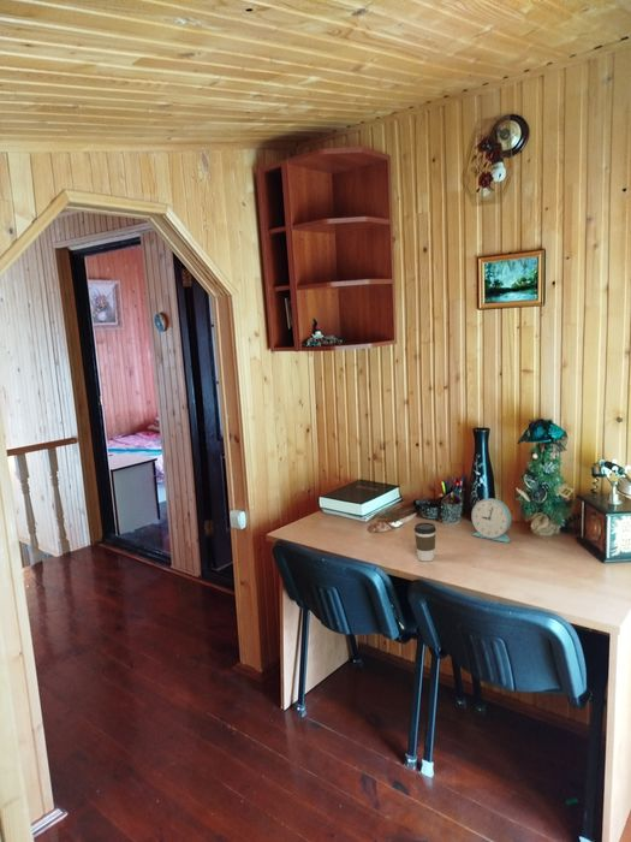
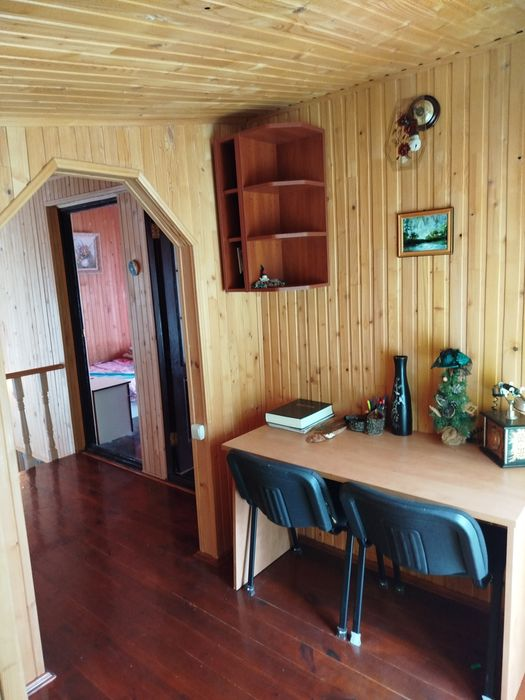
- coffee cup (425, 541)
- alarm clock (493, 516)
